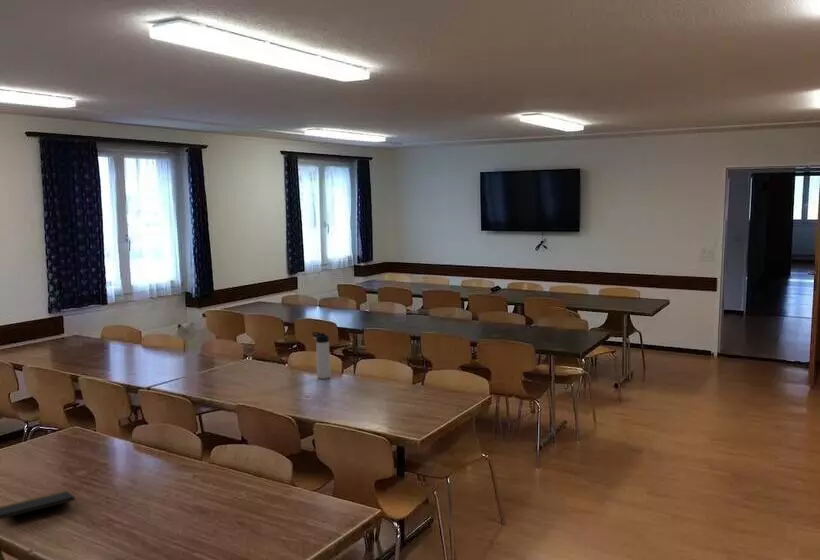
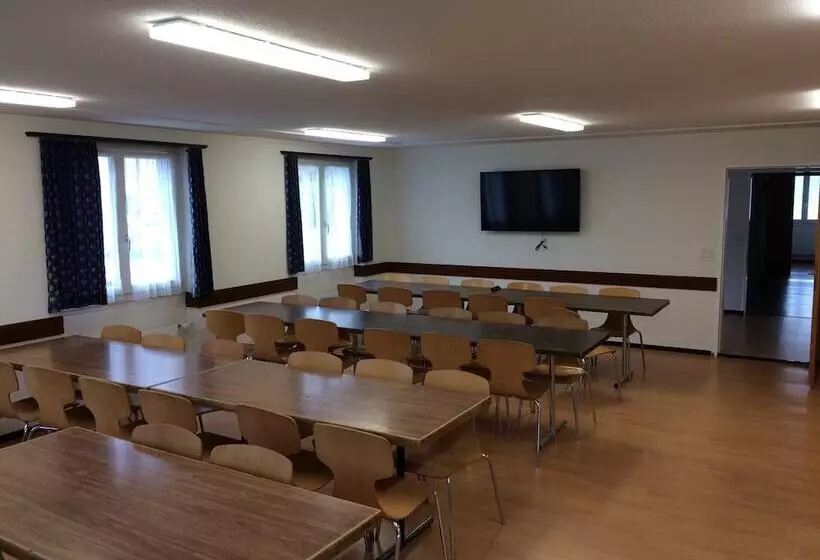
- notepad (34, 504)
- thermos bottle (320, 355)
